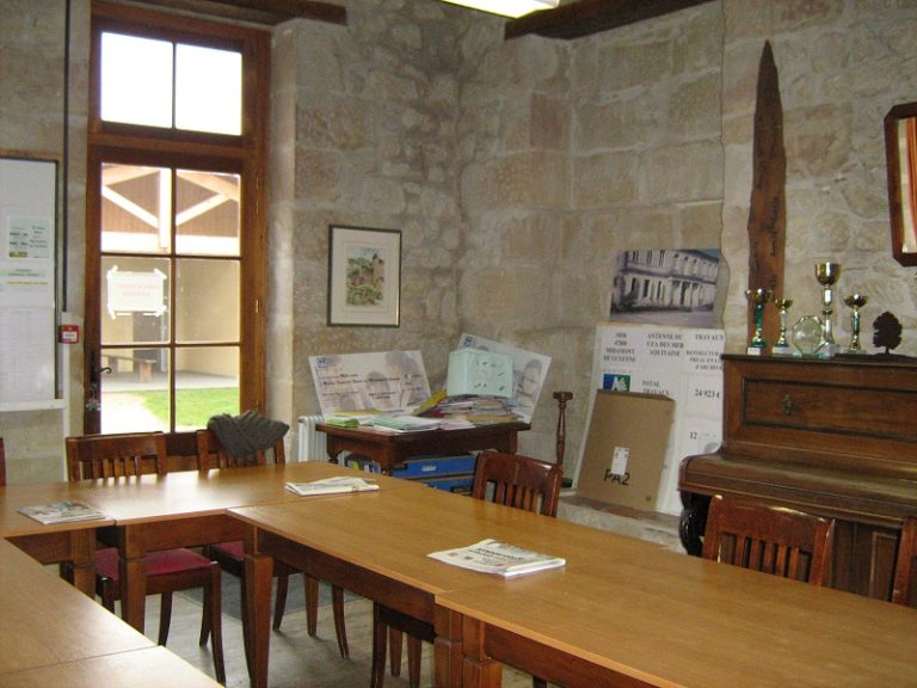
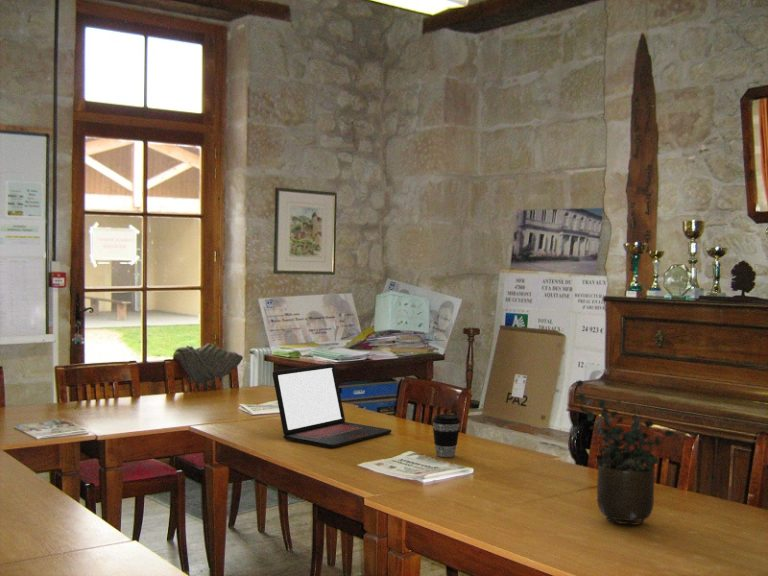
+ coffee cup (446, 435)
+ laptop (333, 402)
+ potted plant (620, 451)
